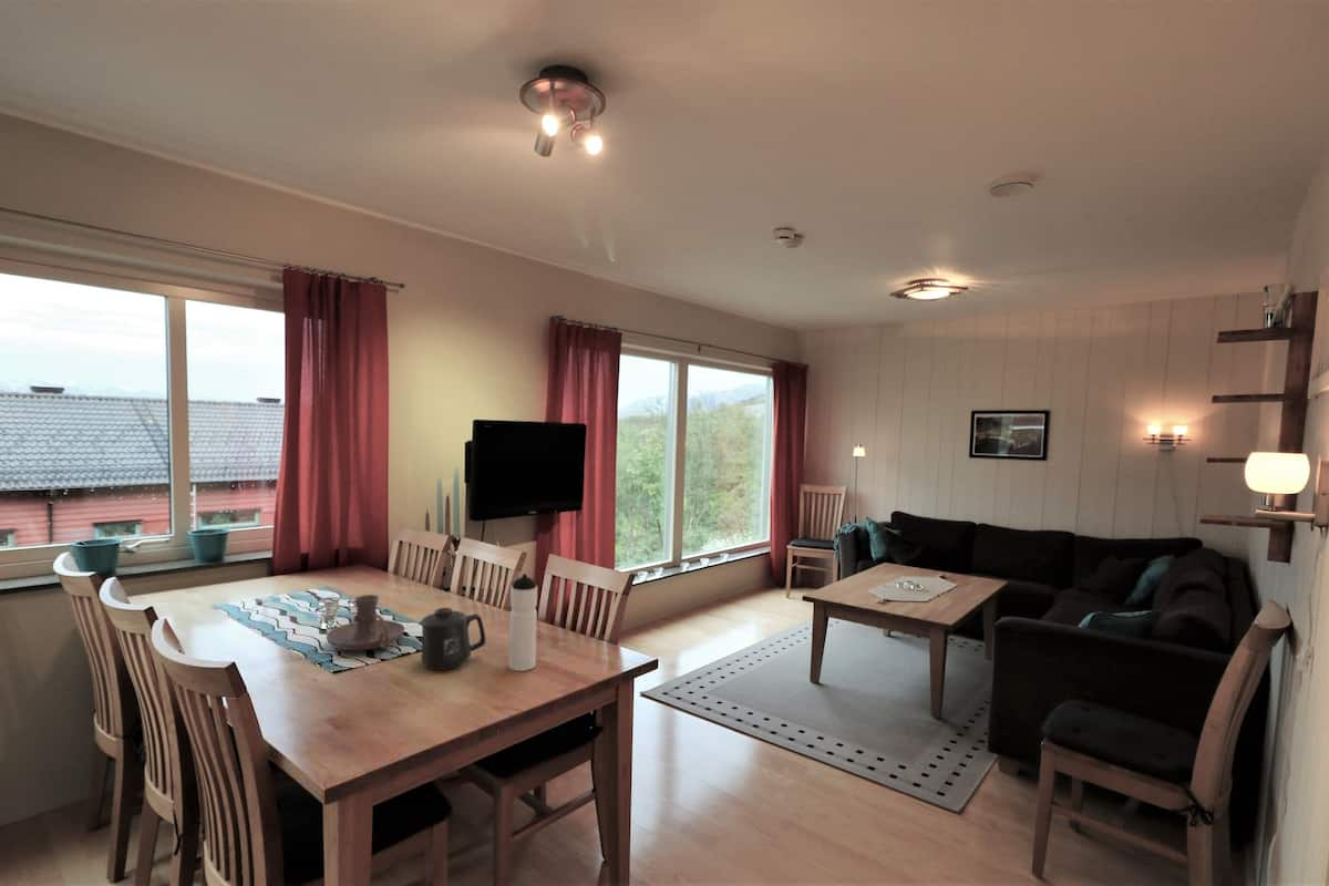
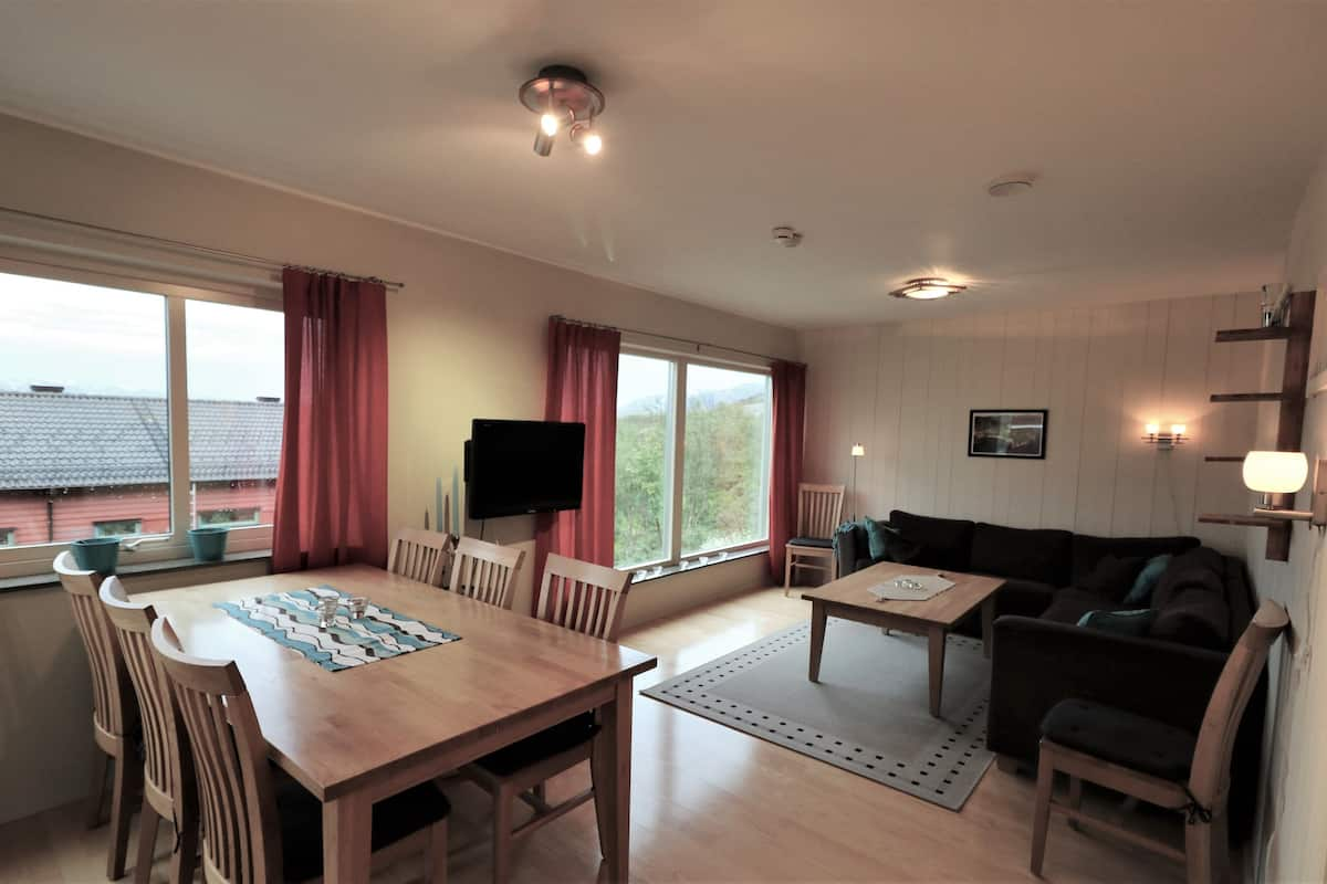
- mug (451, 635)
- candle holder (369, 622)
- water bottle (523, 620)
